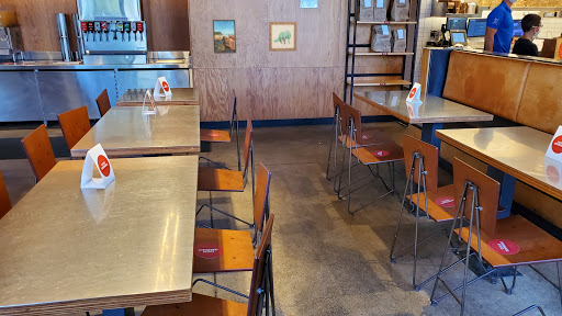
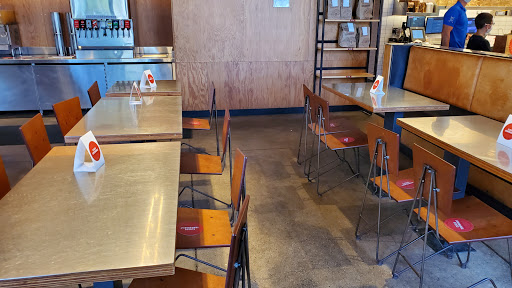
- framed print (224, 36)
- wall art (282, 36)
